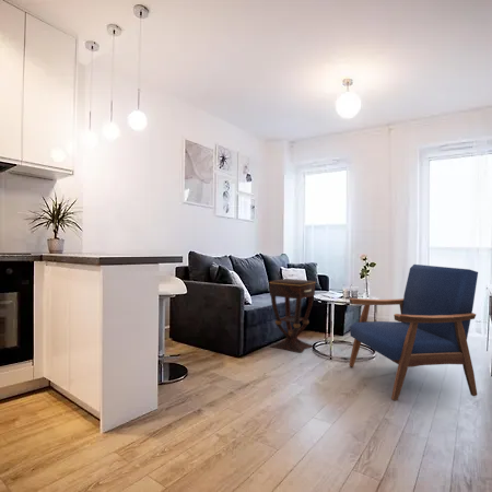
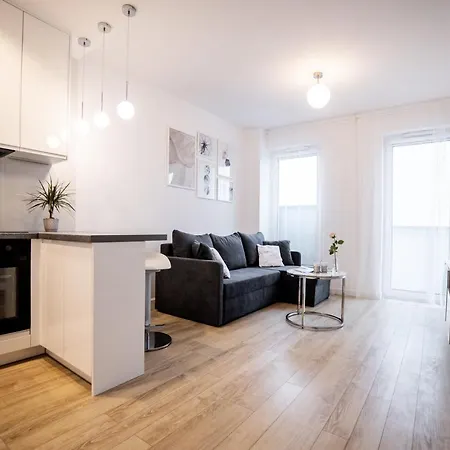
- side table (292, 316)
- armchair (408, 323)
